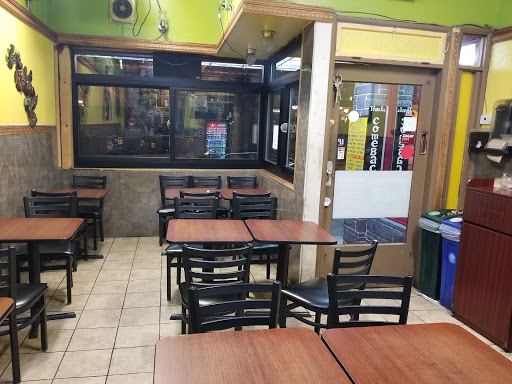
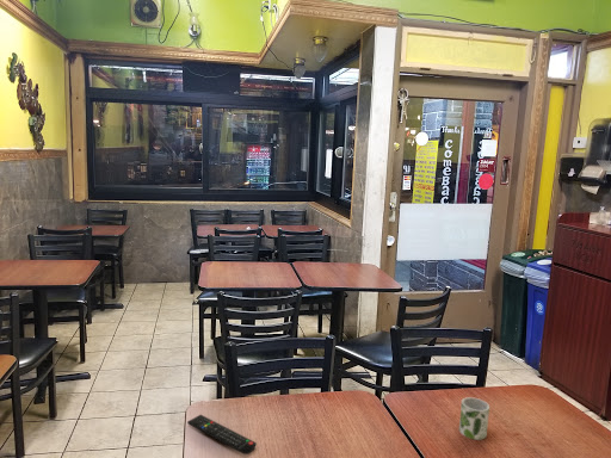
+ mug (470, 414)
+ remote control (221, 434)
